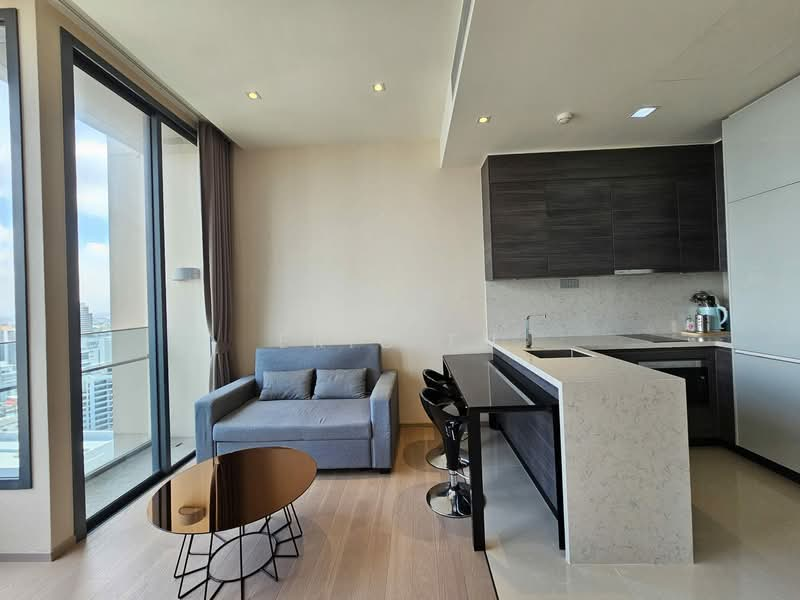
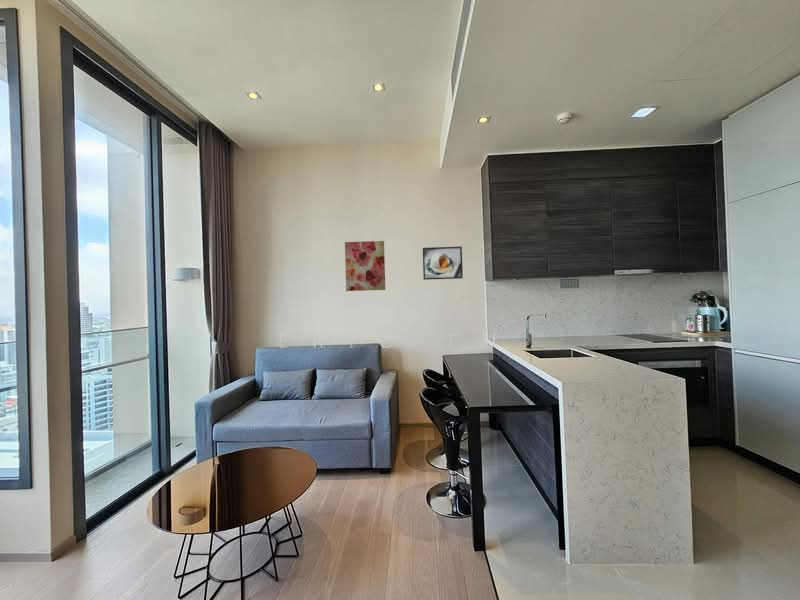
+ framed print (442, 263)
+ wall art (365, 266)
